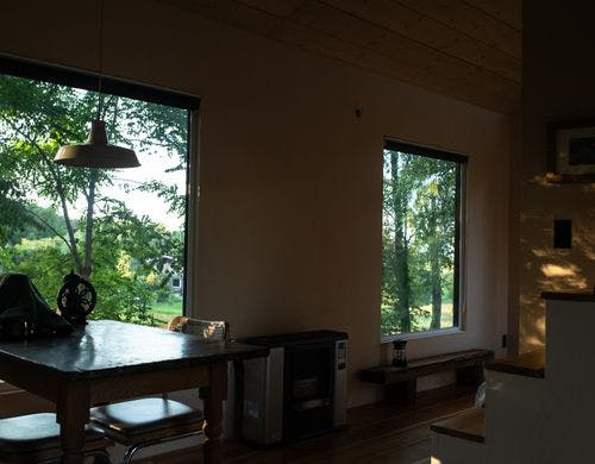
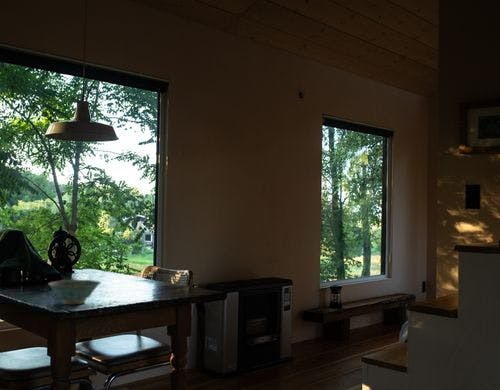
+ ceramic bowl (74, 292)
